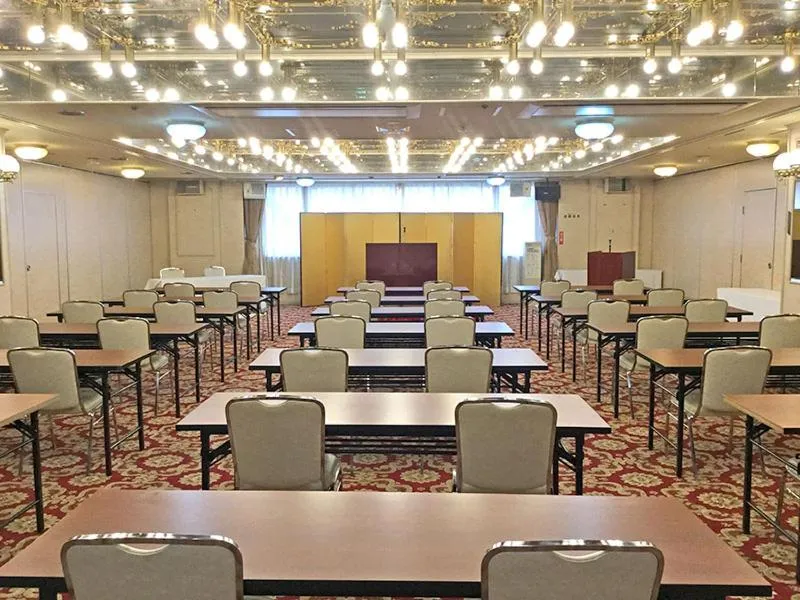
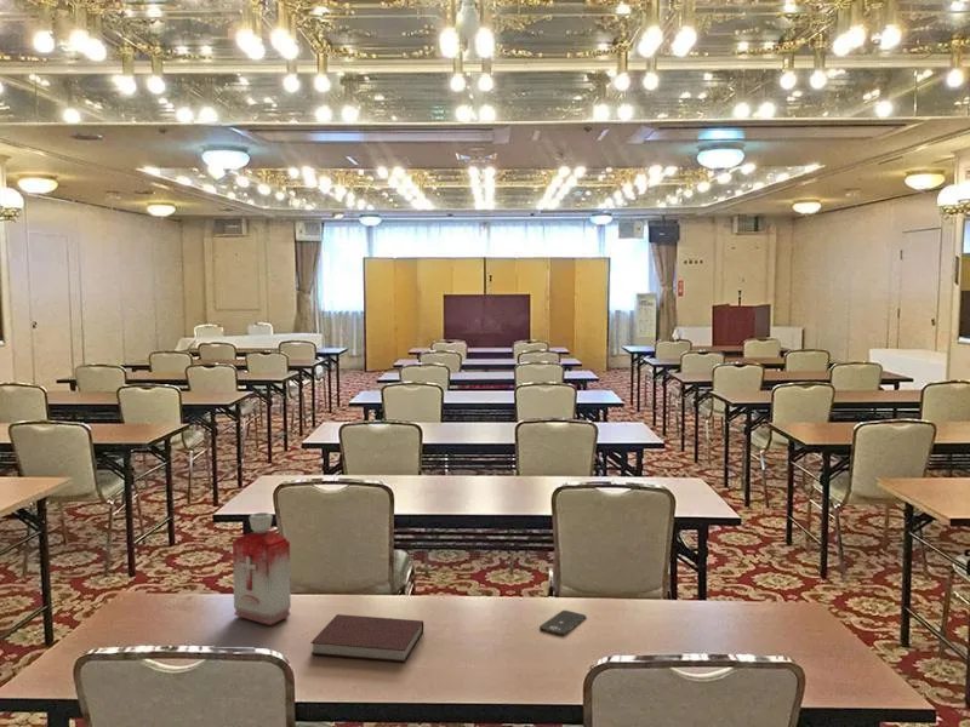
+ notebook (369, 636)
+ smartphone (563, 622)
+ bottle (261, 566)
